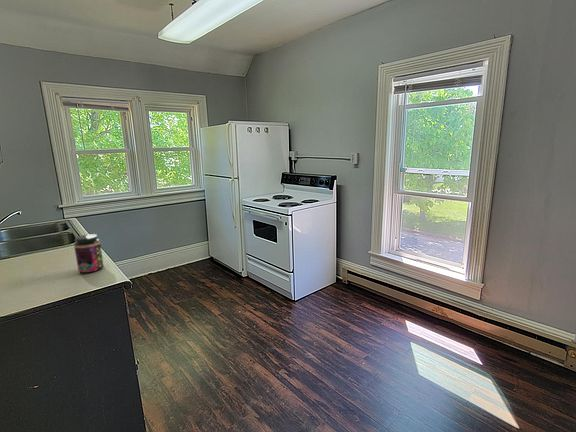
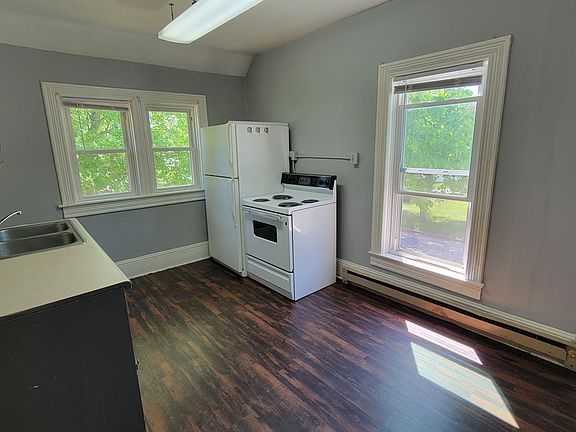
- jar (88, 253)
